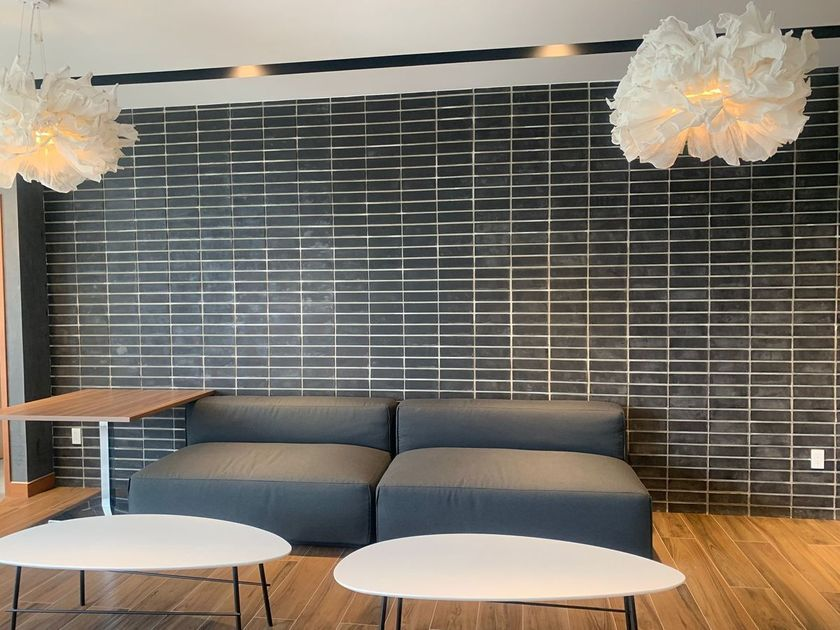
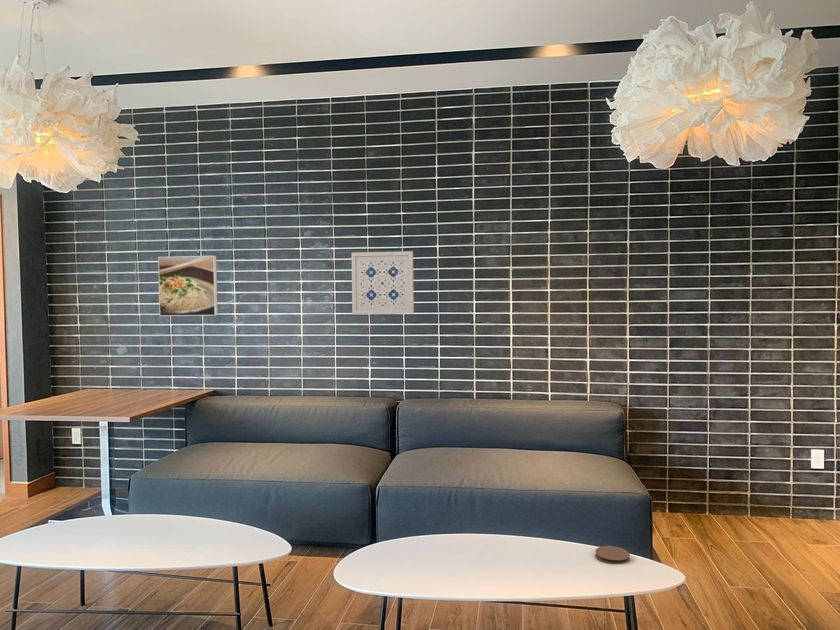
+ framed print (187, 286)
+ wall art (382, 283)
+ coaster (612, 555)
